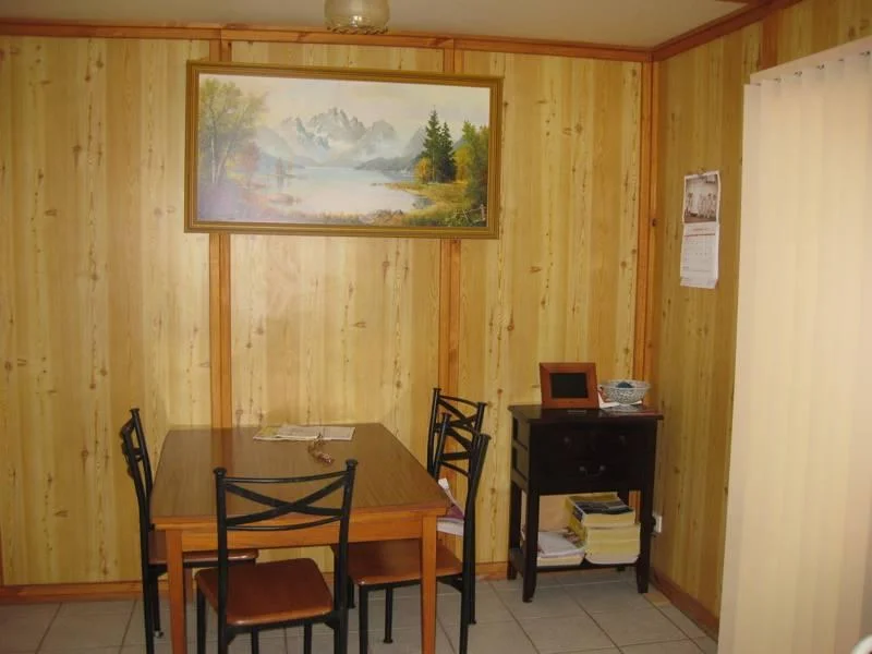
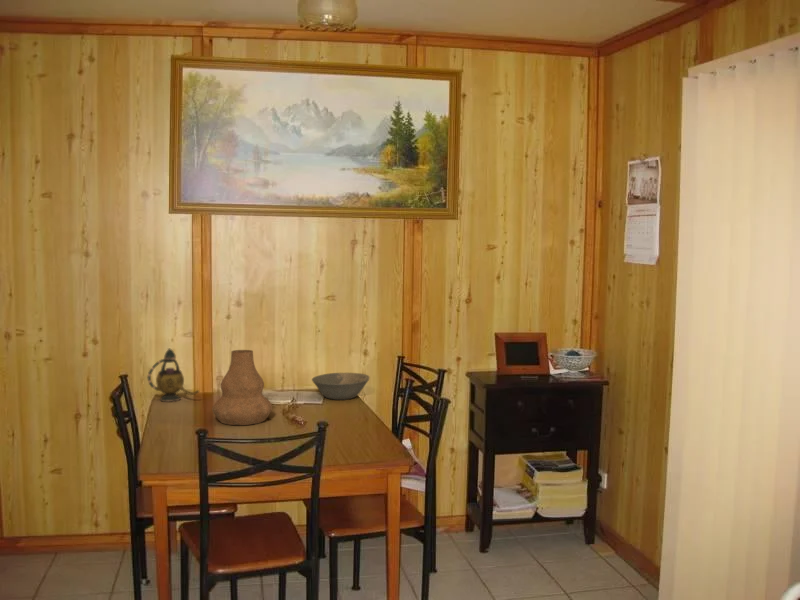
+ bowl (340, 387)
+ vase (242, 385)
+ teapot (176, 374)
